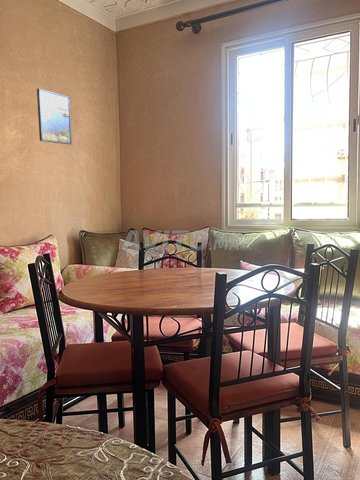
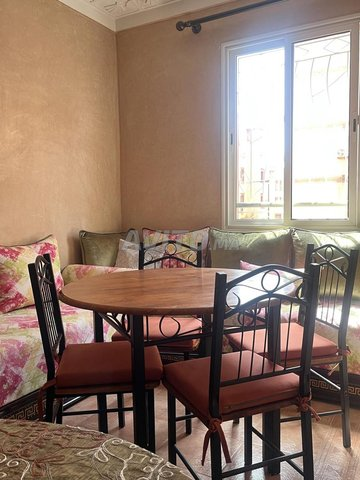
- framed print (55, 117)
